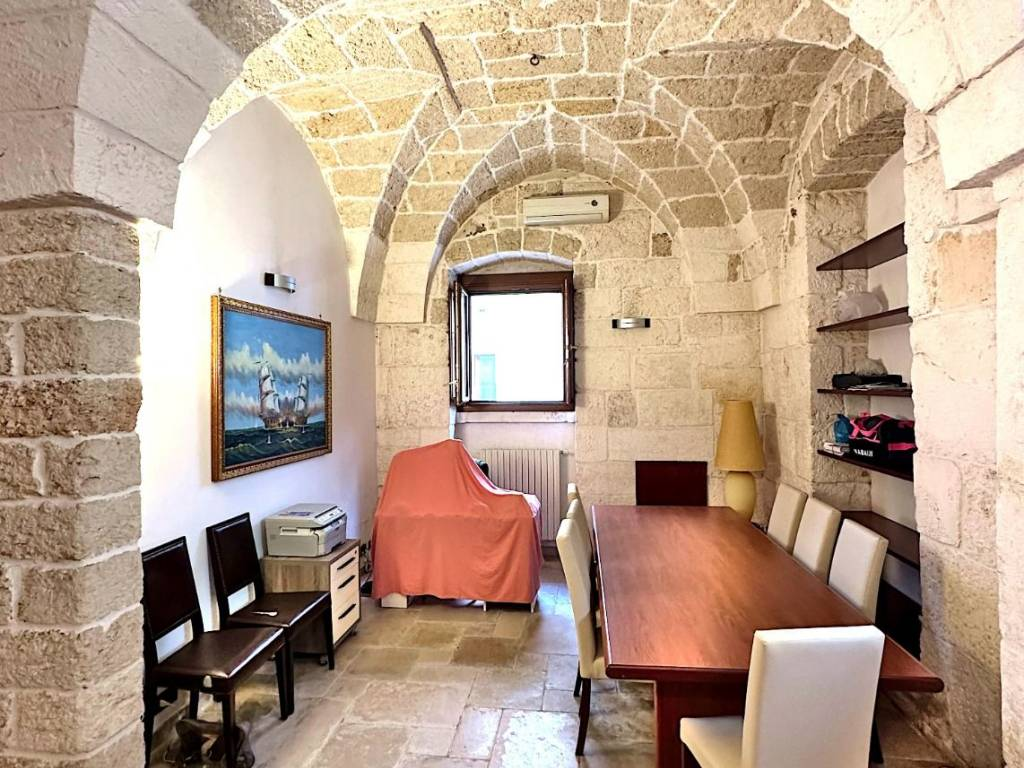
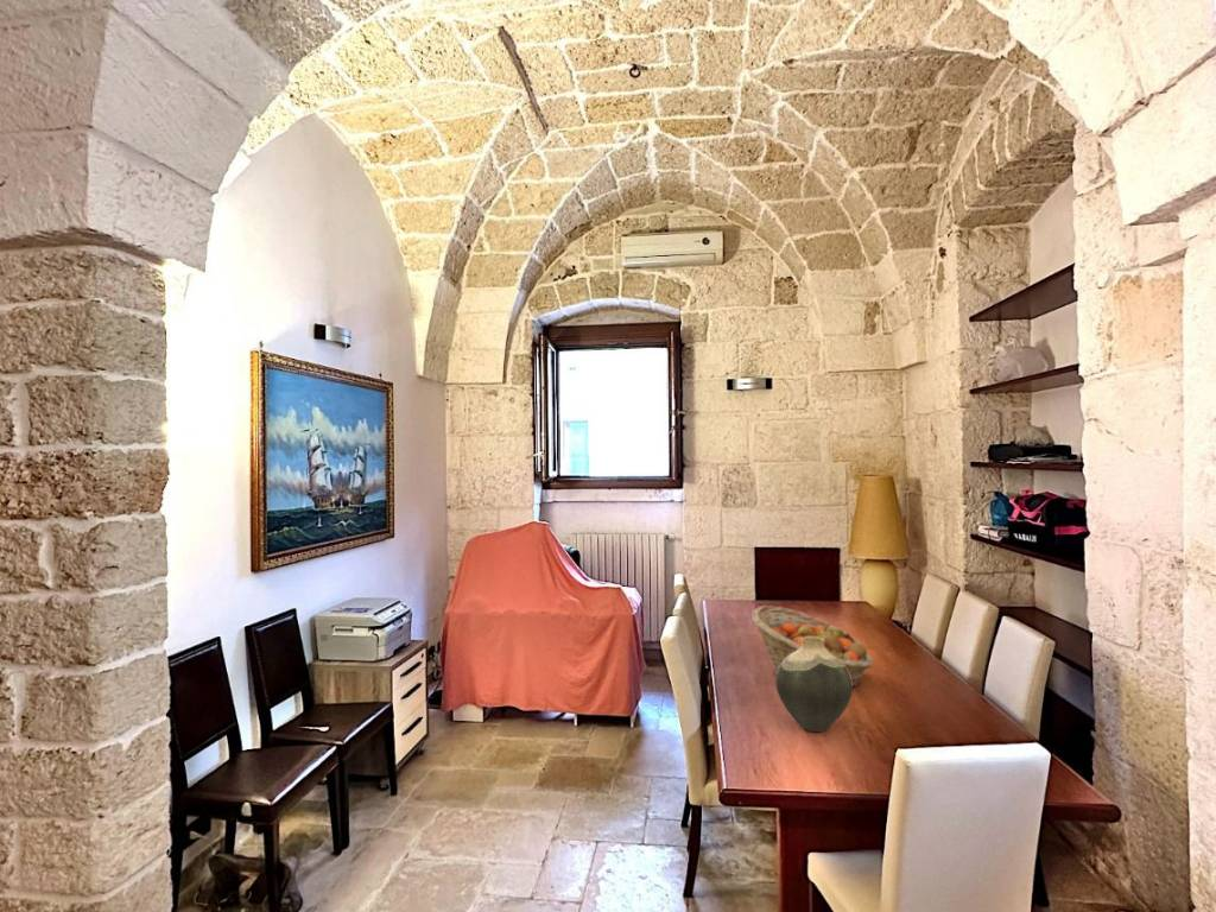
+ vase (812, 683)
+ fruit basket (800, 645)
